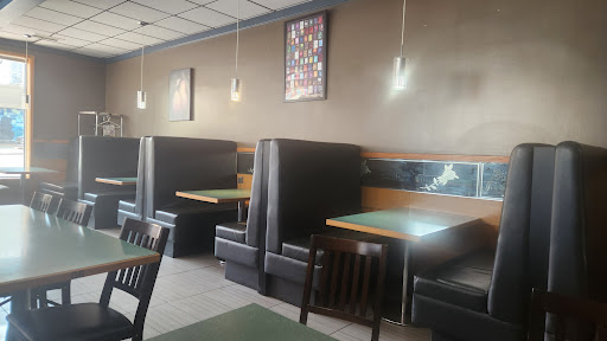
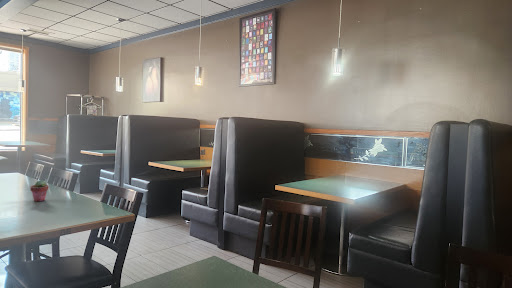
+ potted succulent (39, 190)
